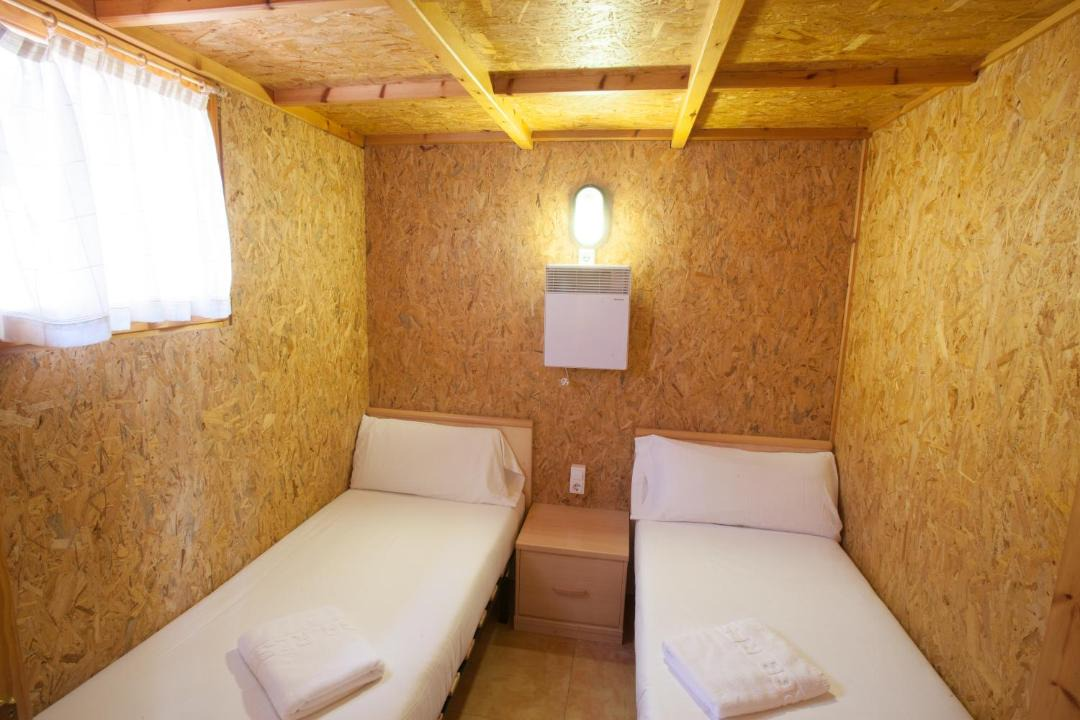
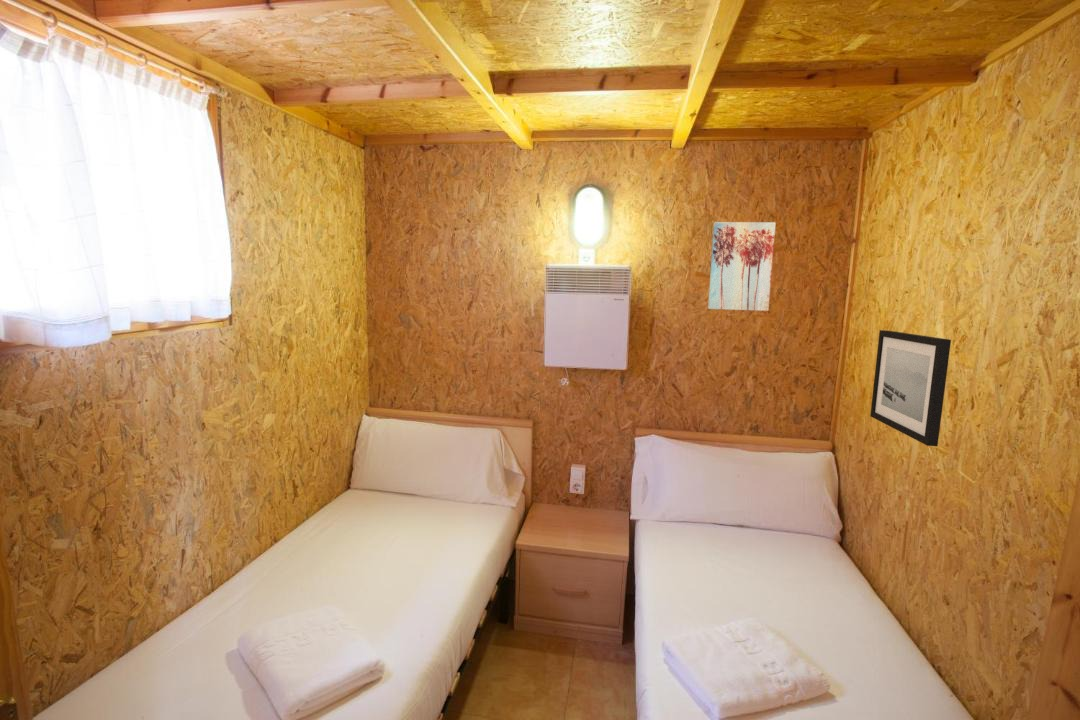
+ wall art (905, 382)
+ wall art (741, 266)
